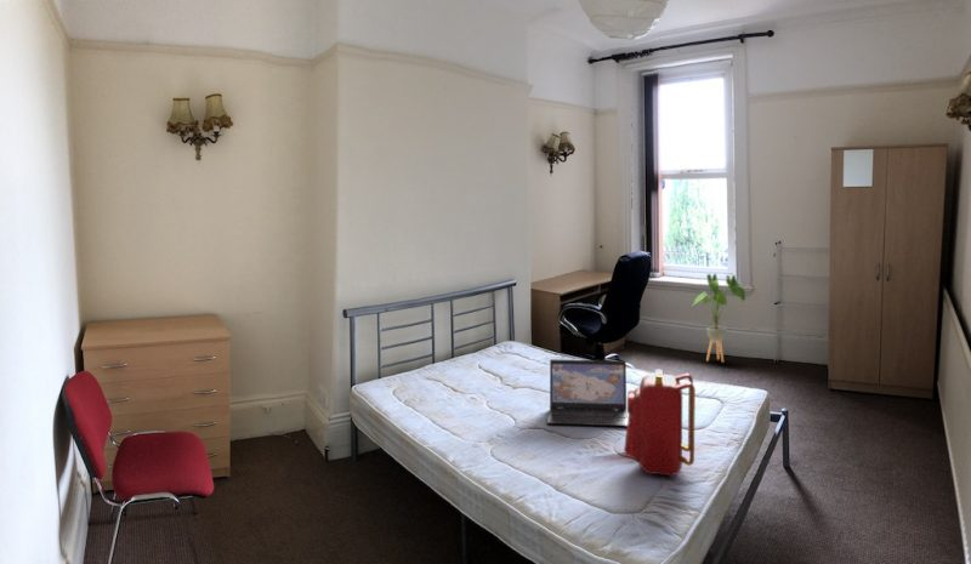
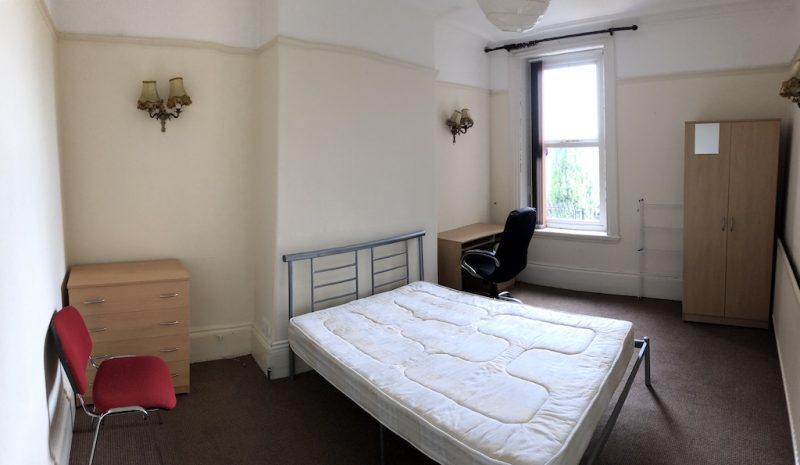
- house plant (720, 317)
- backpack (658, 420)
- laptop (587, 391)
